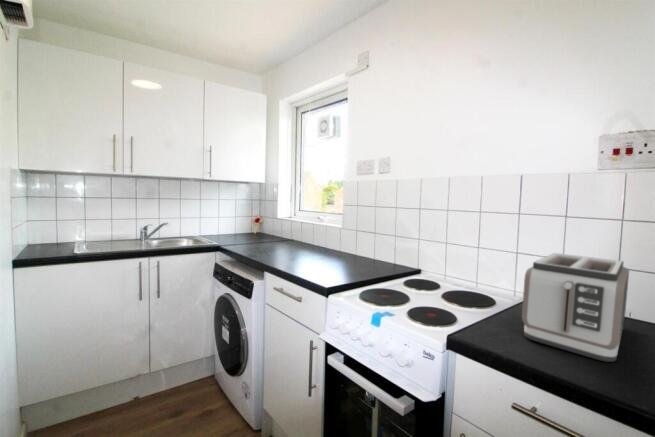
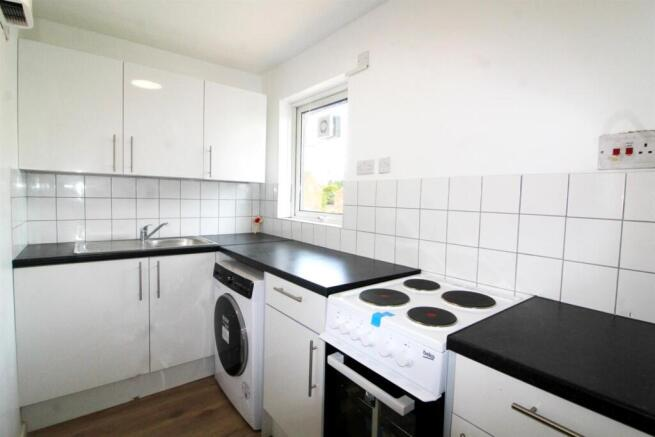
- toaster (576, 298)
